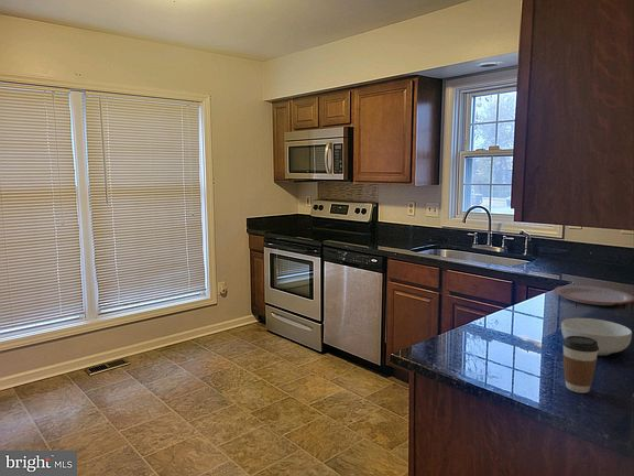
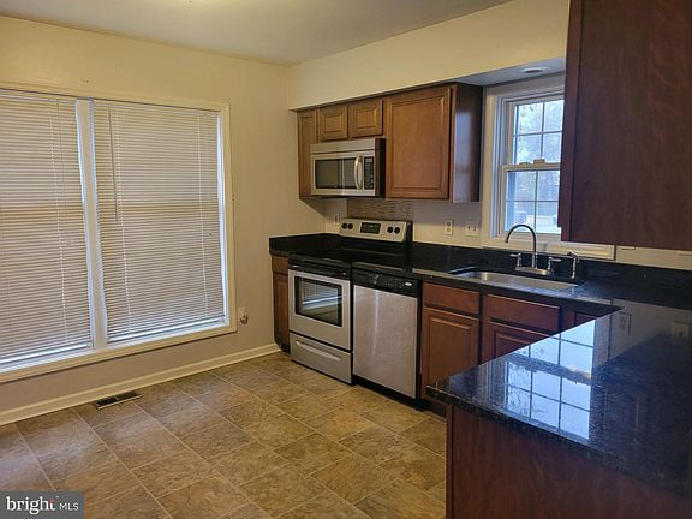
- plate (592, 295)
- cereal bowl (594, 338)
- coffee cup (579, 364)
